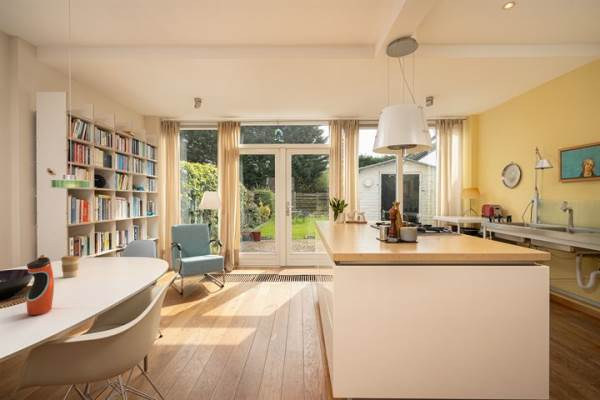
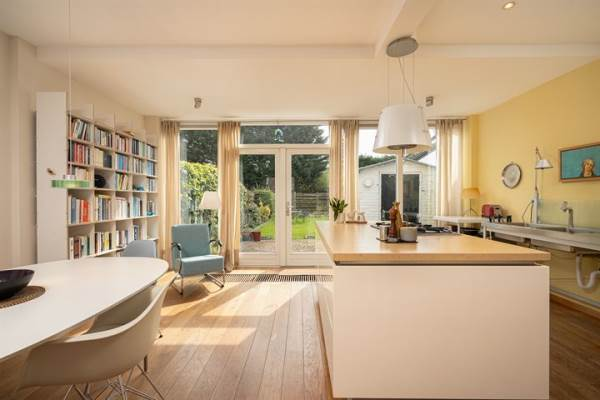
- water bottle (40, 283)
- coffee cup (70, 265)
